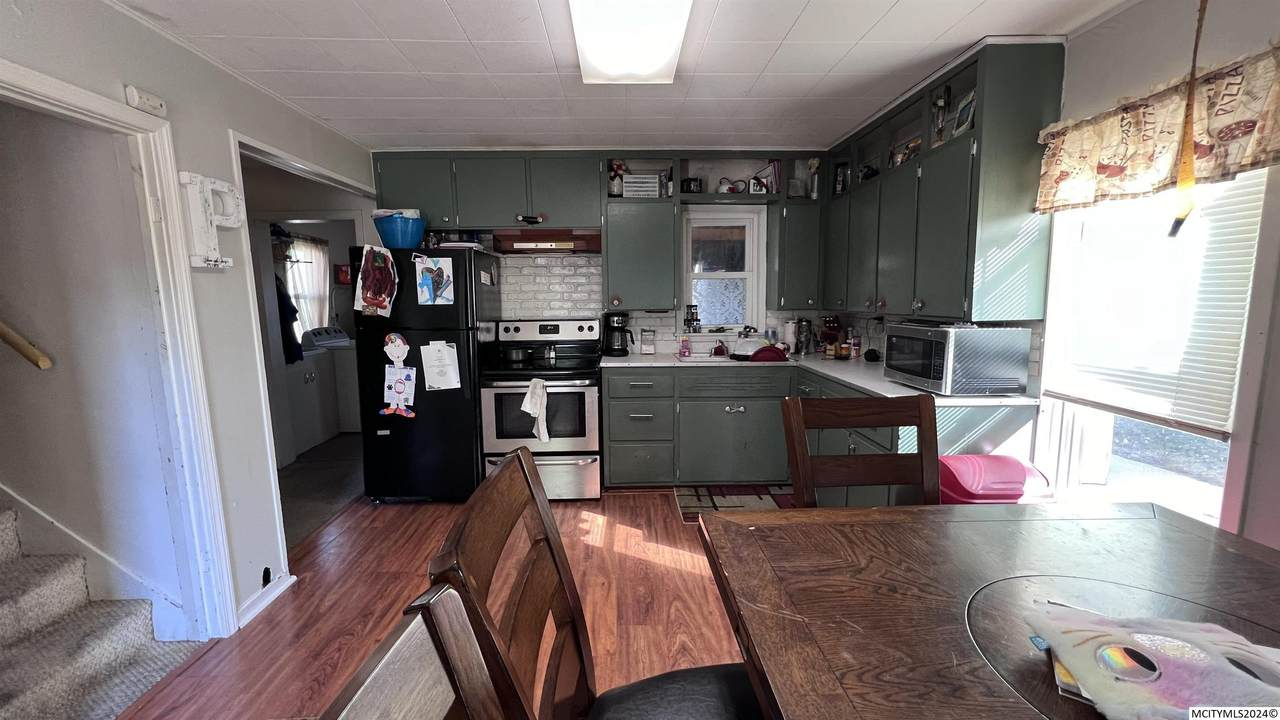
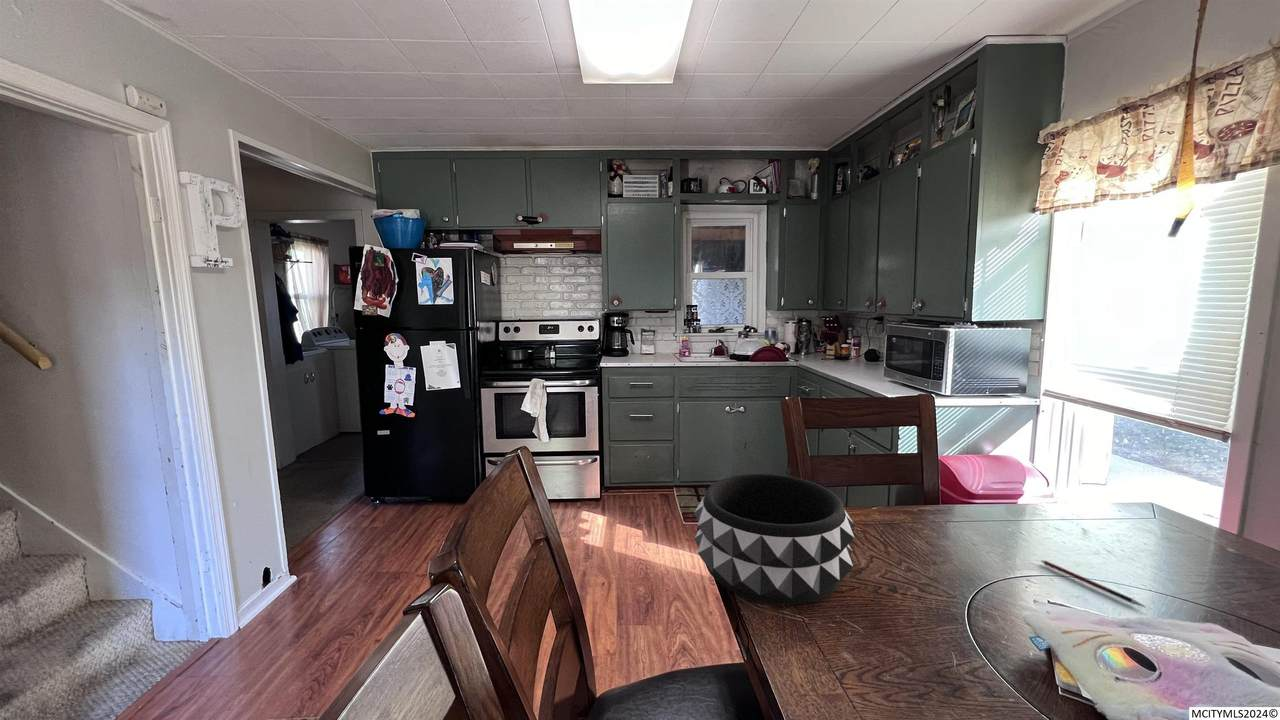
+ decorative bowl (771, 531)
+ pen (1089, 582)
